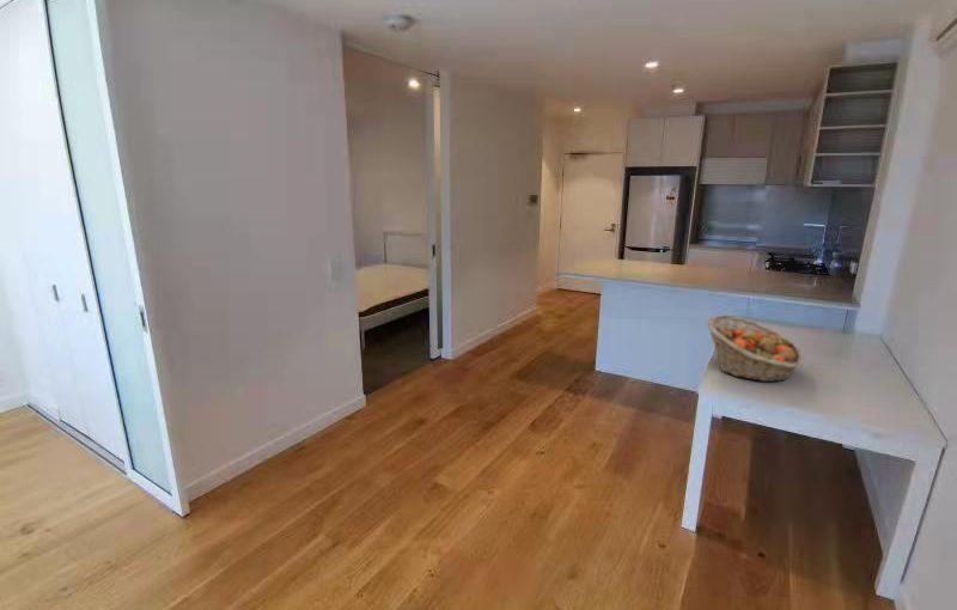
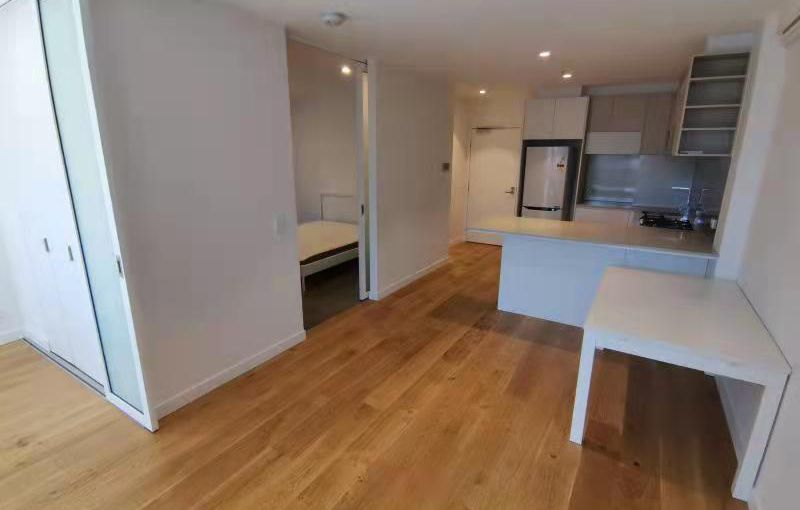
- fruit basket (752, 346)
